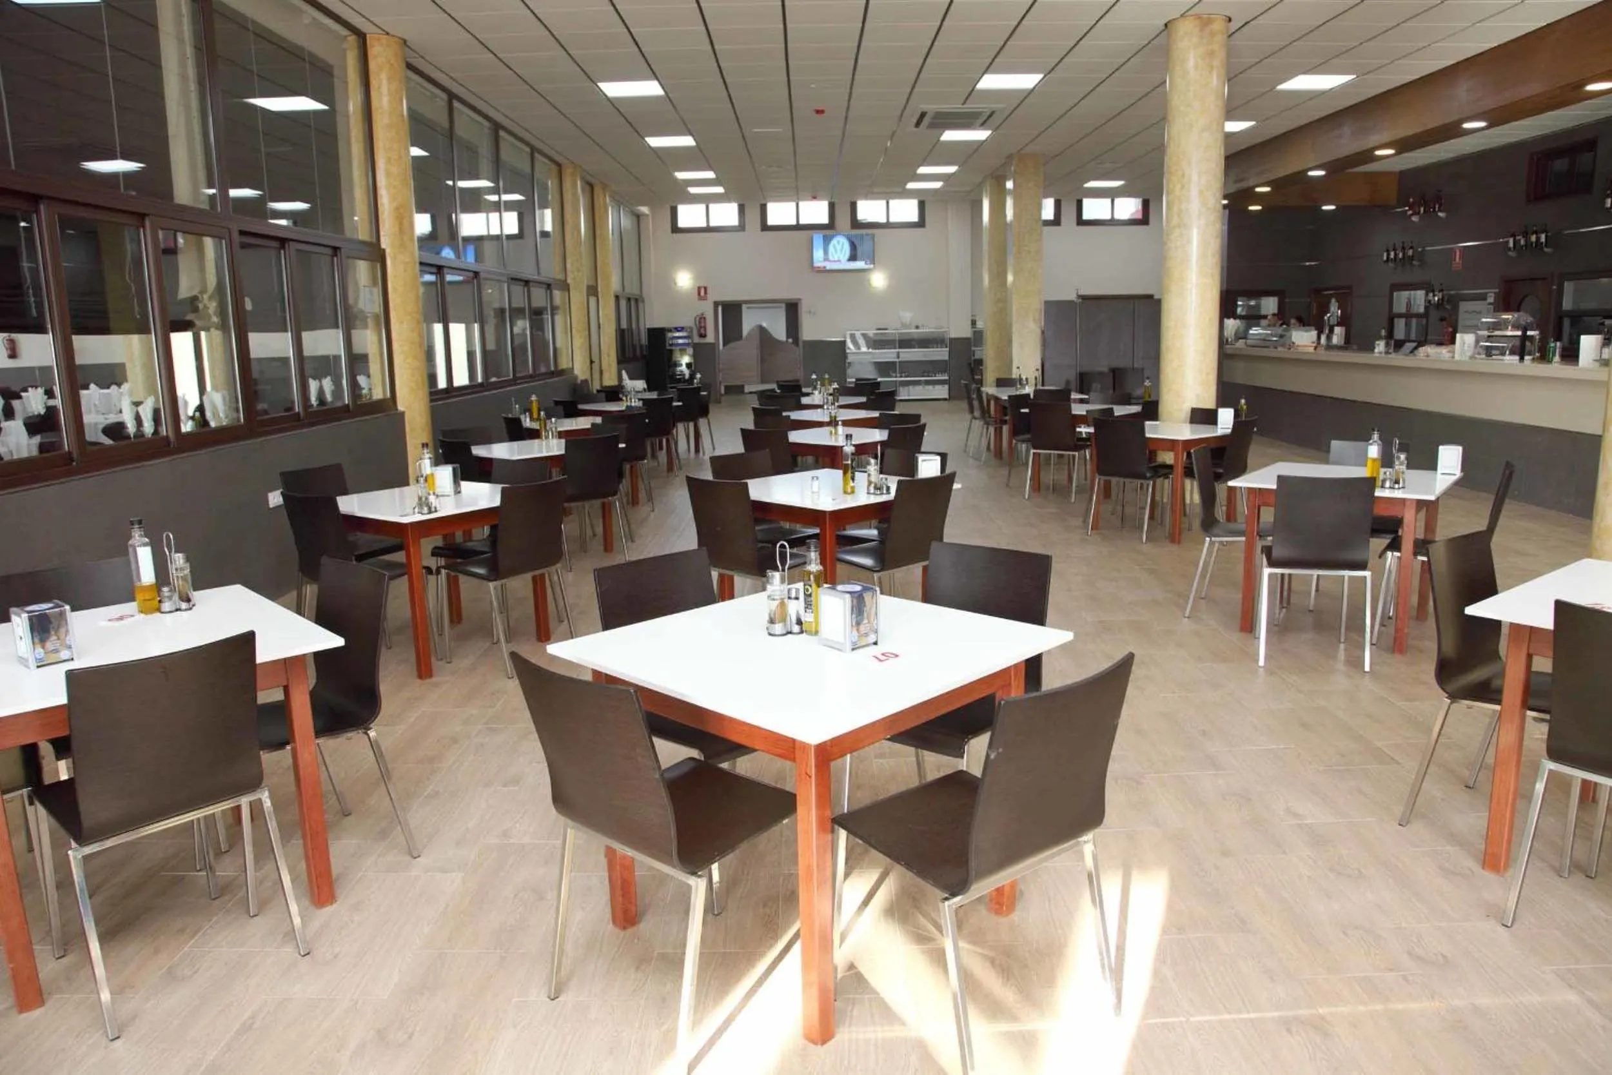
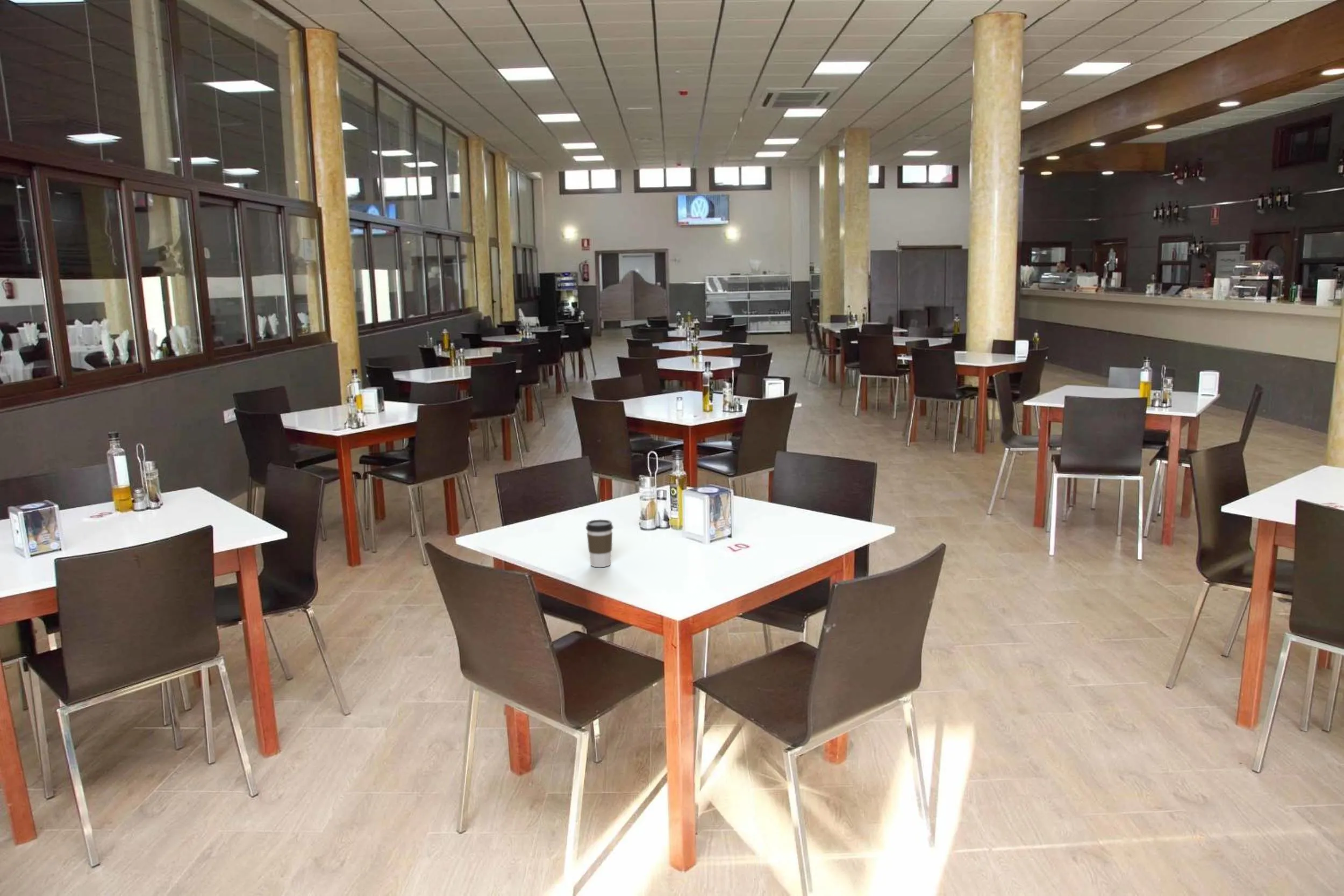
+ coffee cup (600, 543)
